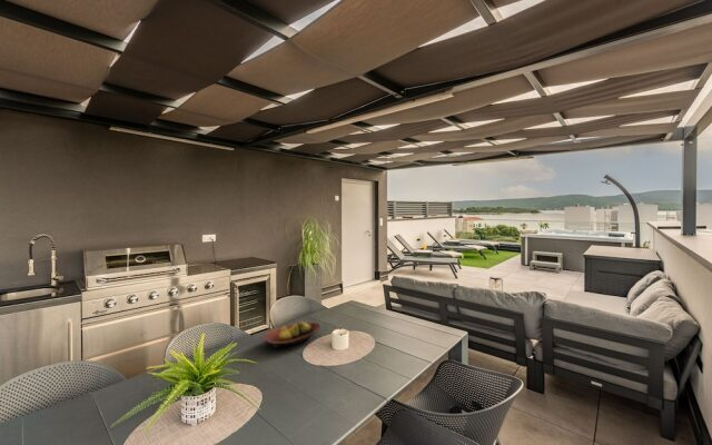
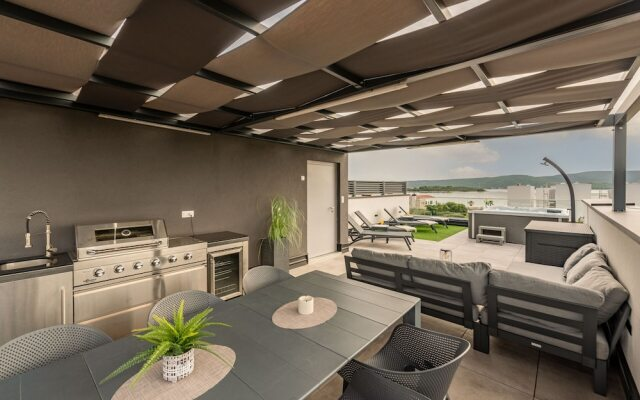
- fruit bowl (293, 332)
